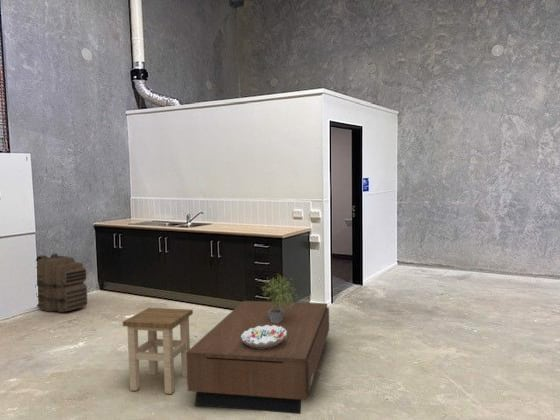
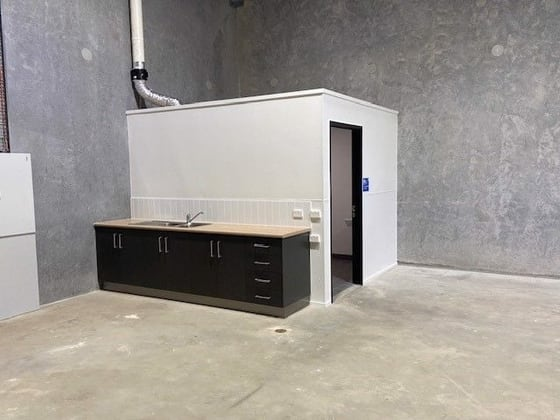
- coffee table (269, 347)
- stool (157, 349)
- potted plant (279, 296)
- decorative bowl (264, 337)
- backpack (60, 282)
